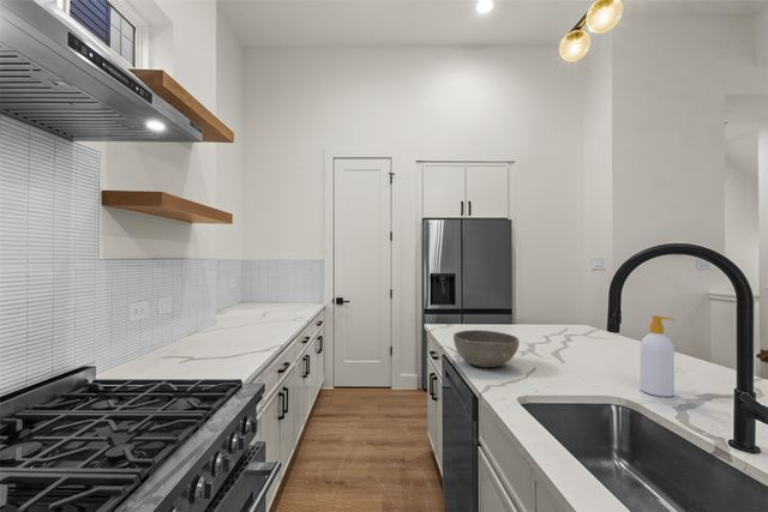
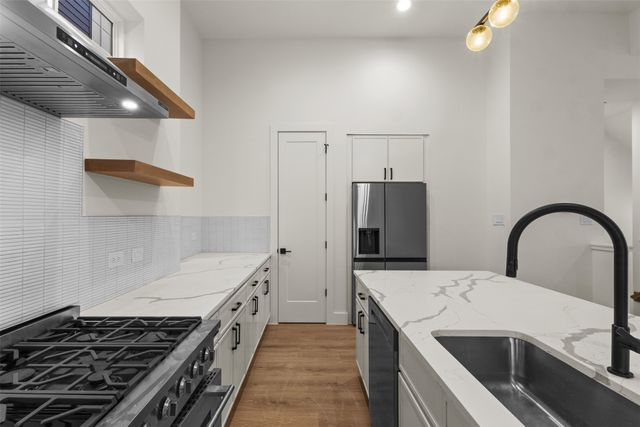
- soap bottle (658, 354)
- bowl (485, 350)
